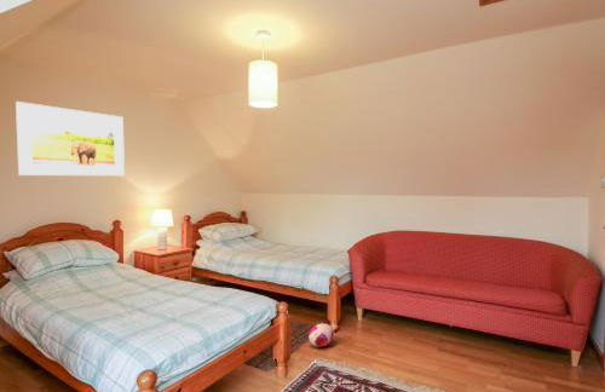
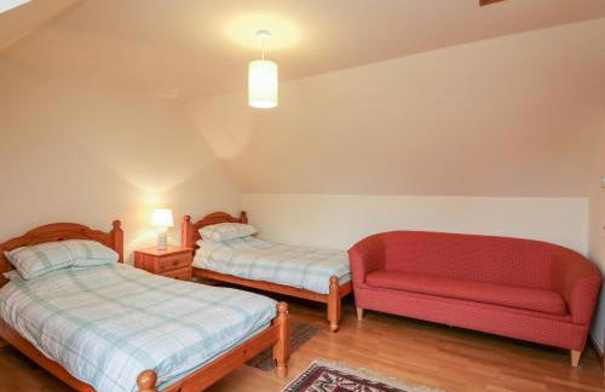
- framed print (76, 143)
- plush toy (321, 334)
